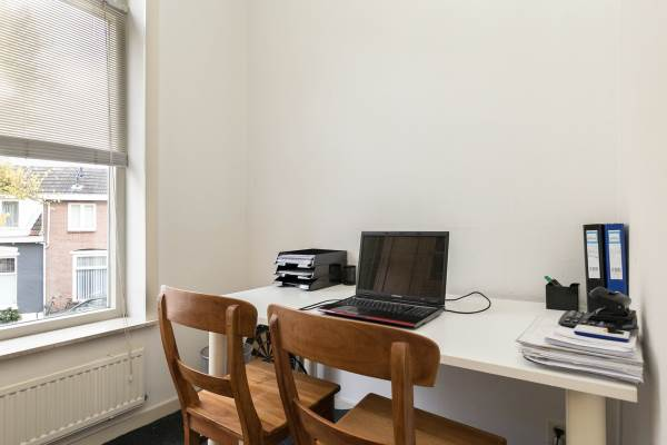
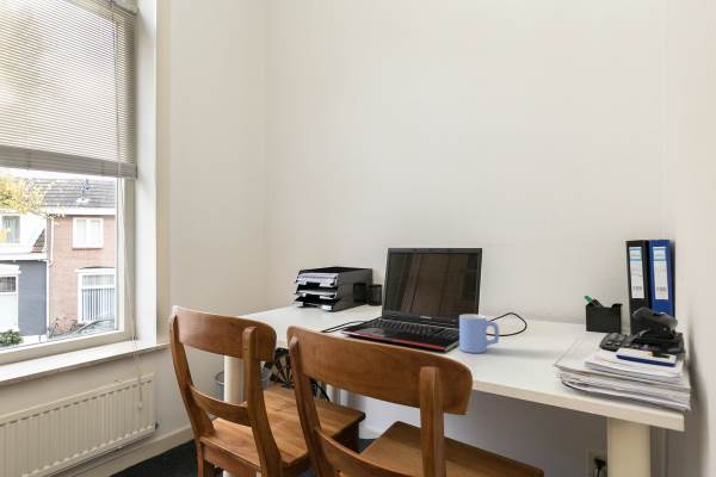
+ mug (479, 333)
